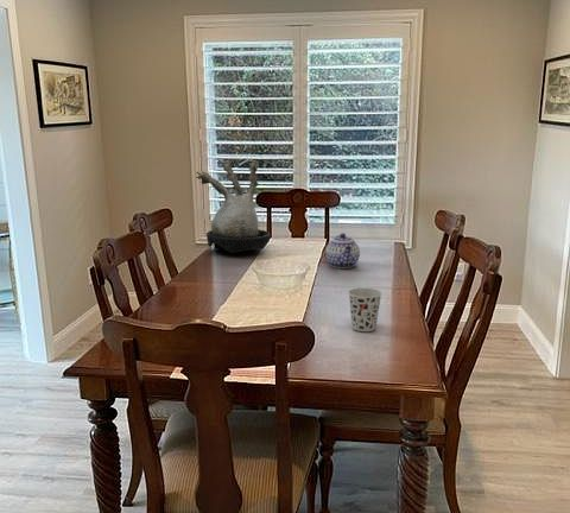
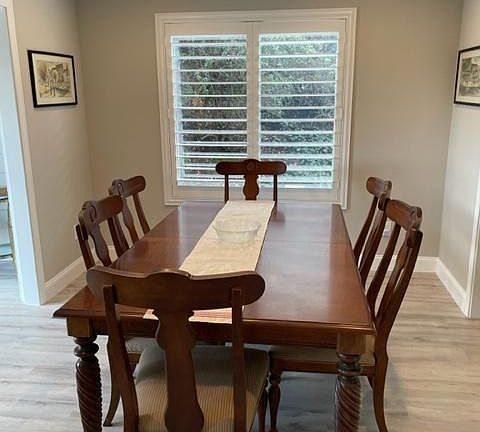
- plant (233, 207)
- cup (363, 310)
- teapot (342, 249)
